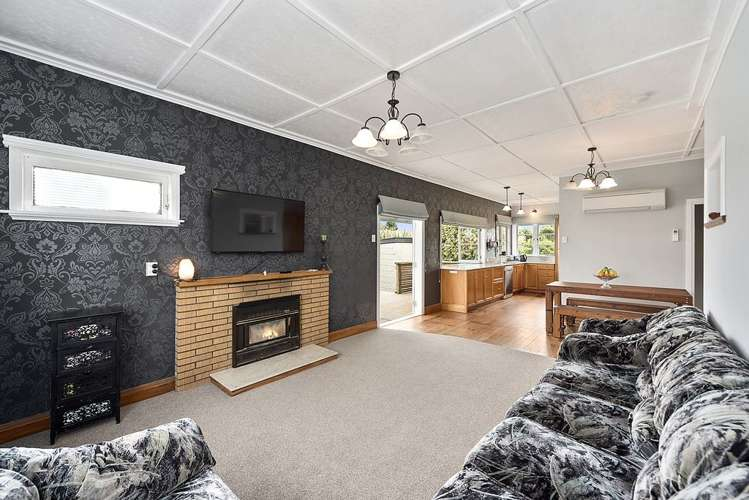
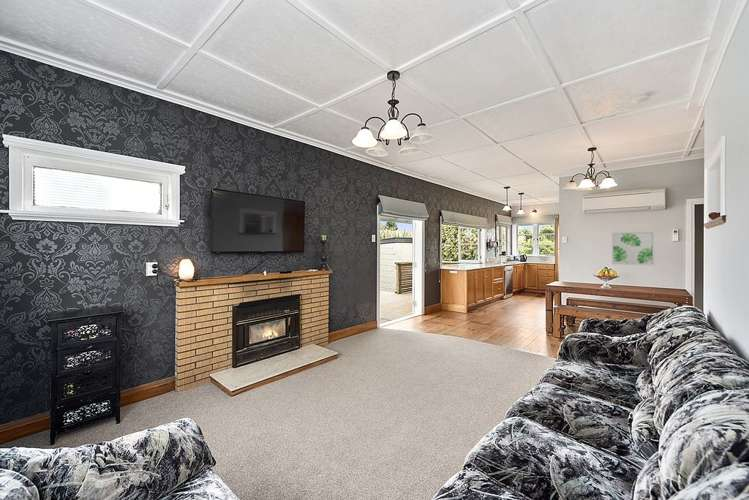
+ wall art (632, 248)
